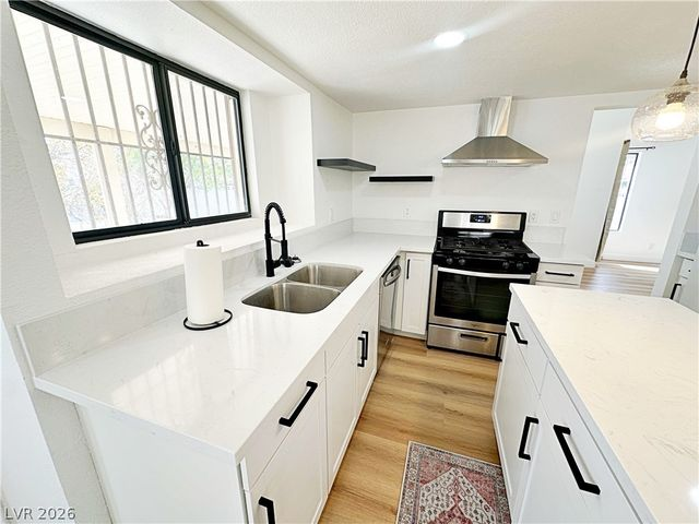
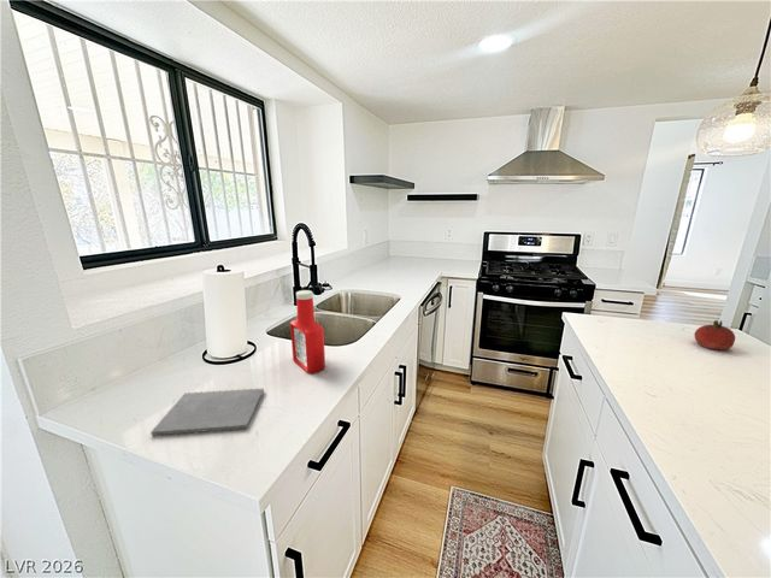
+ fruit (714, 332)
+ soap bottle (306, 329)
+ notepad (213, 409)
